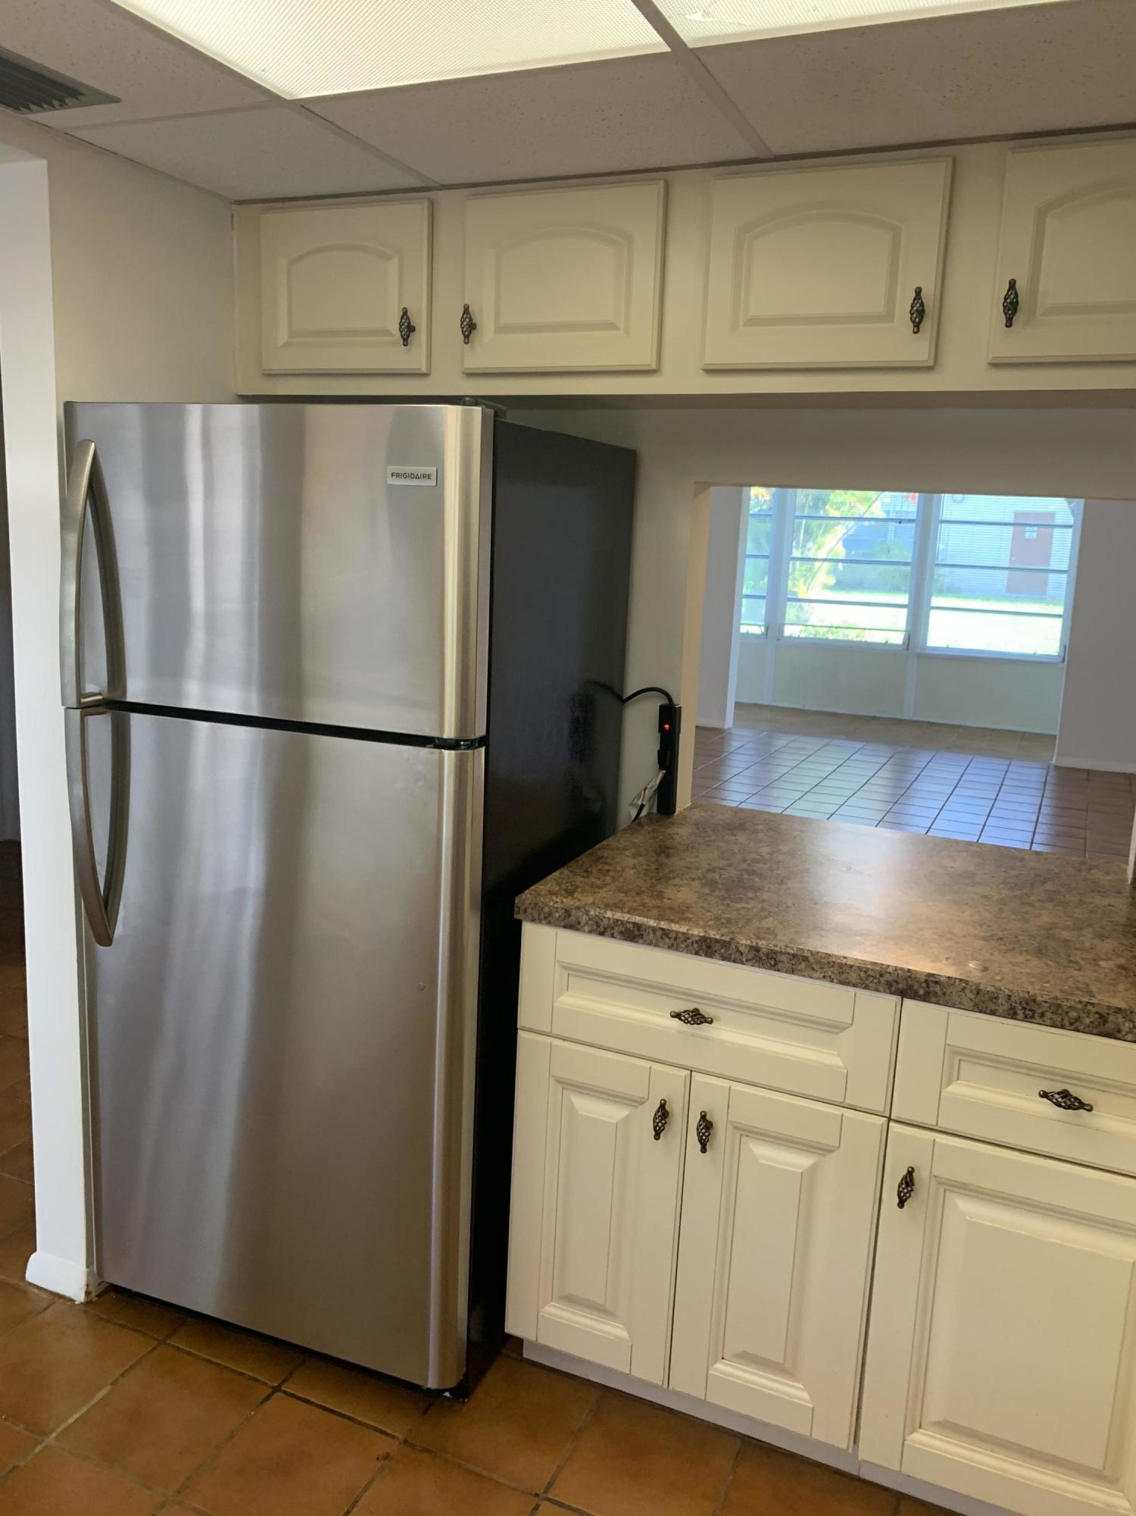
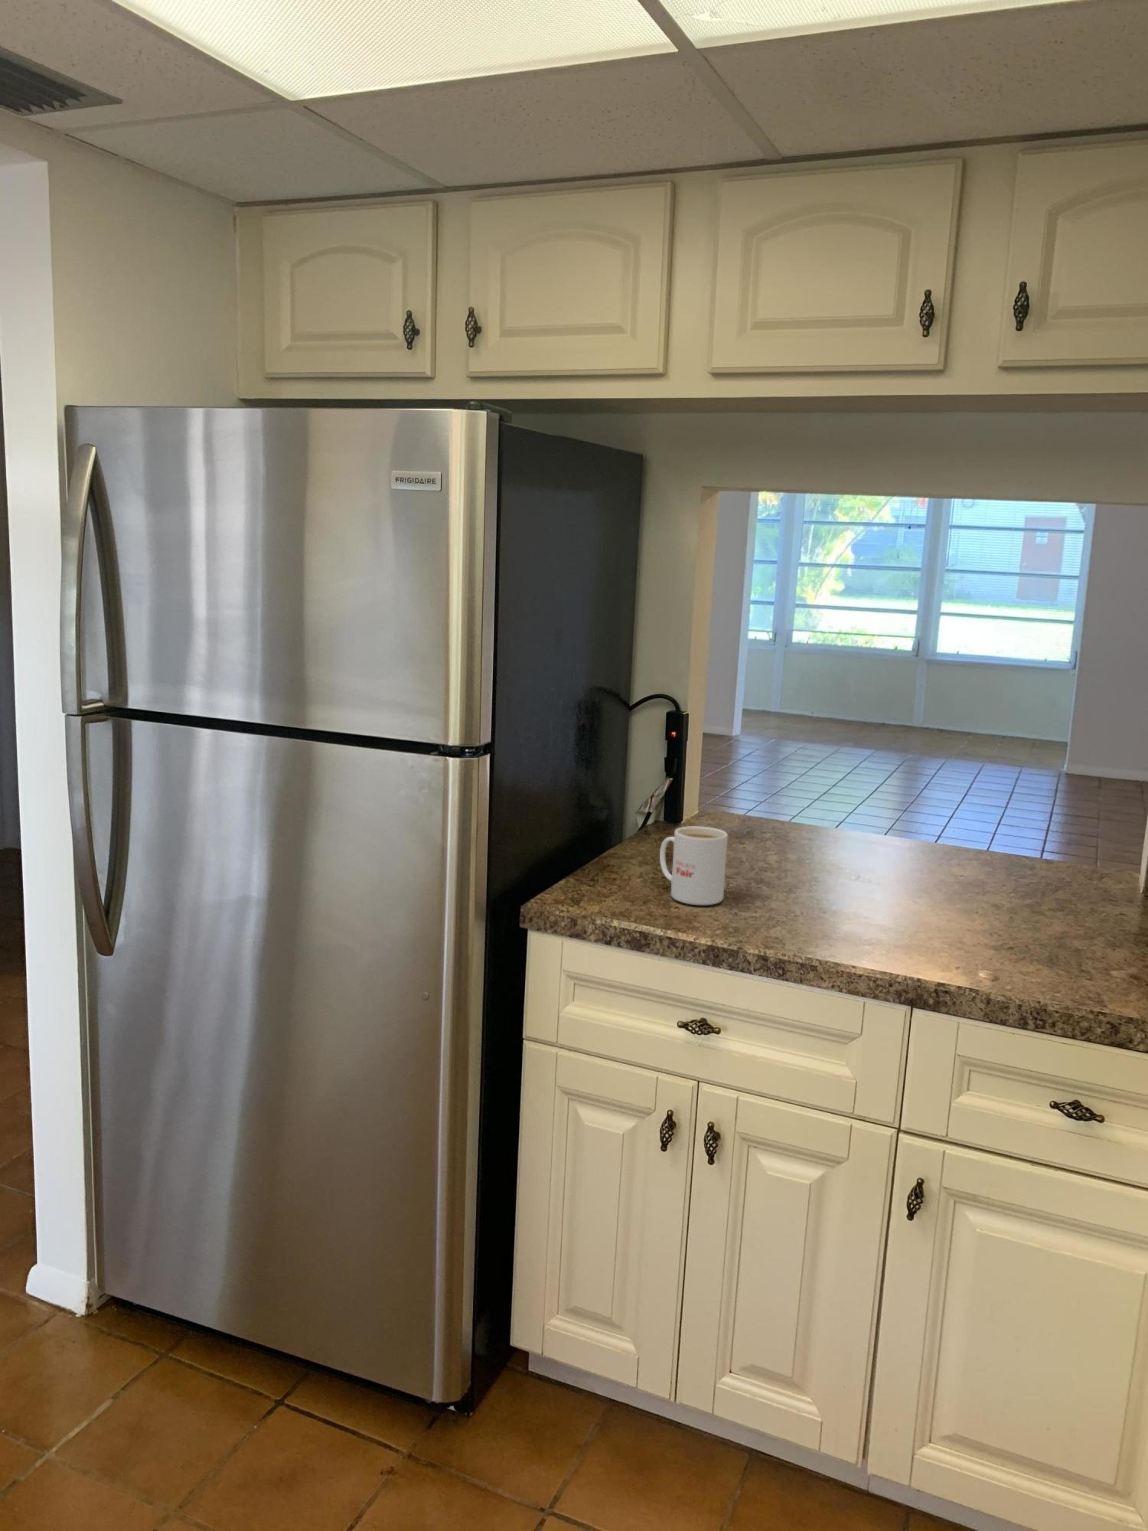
+ mug (690, 863)
